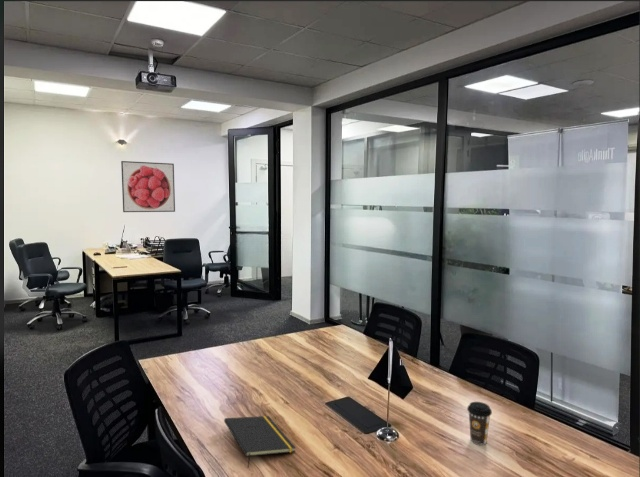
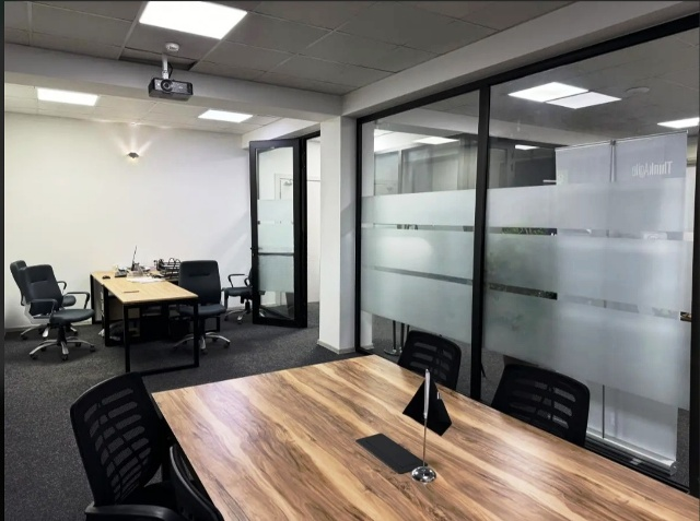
- coffee cup (479, 423)
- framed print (149, 187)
- notepad (258, 434)
